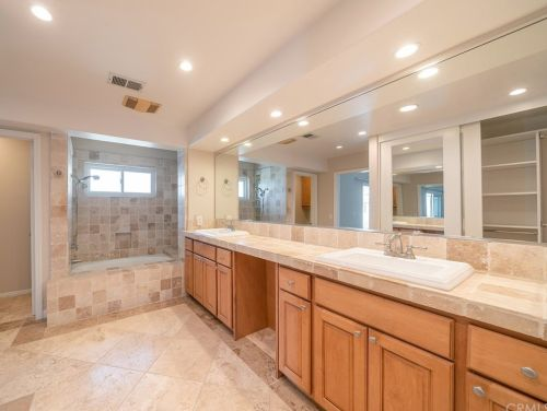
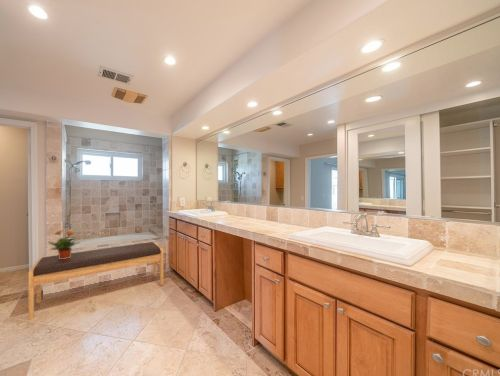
+ bench (105, 271)
+ potted plant (64, 244)
